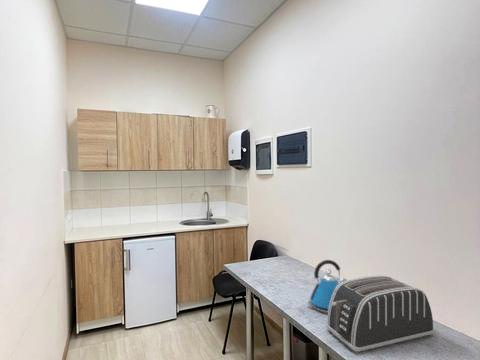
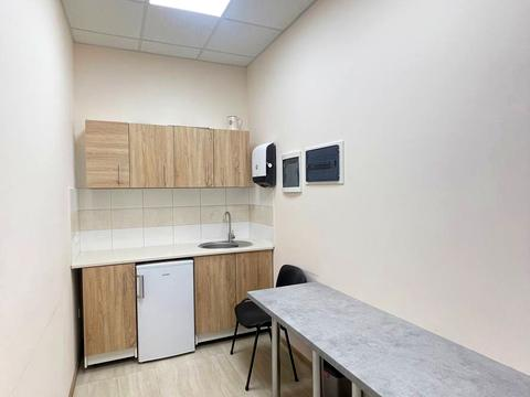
- toaster (376, 308)
- kettle (327, 283)
